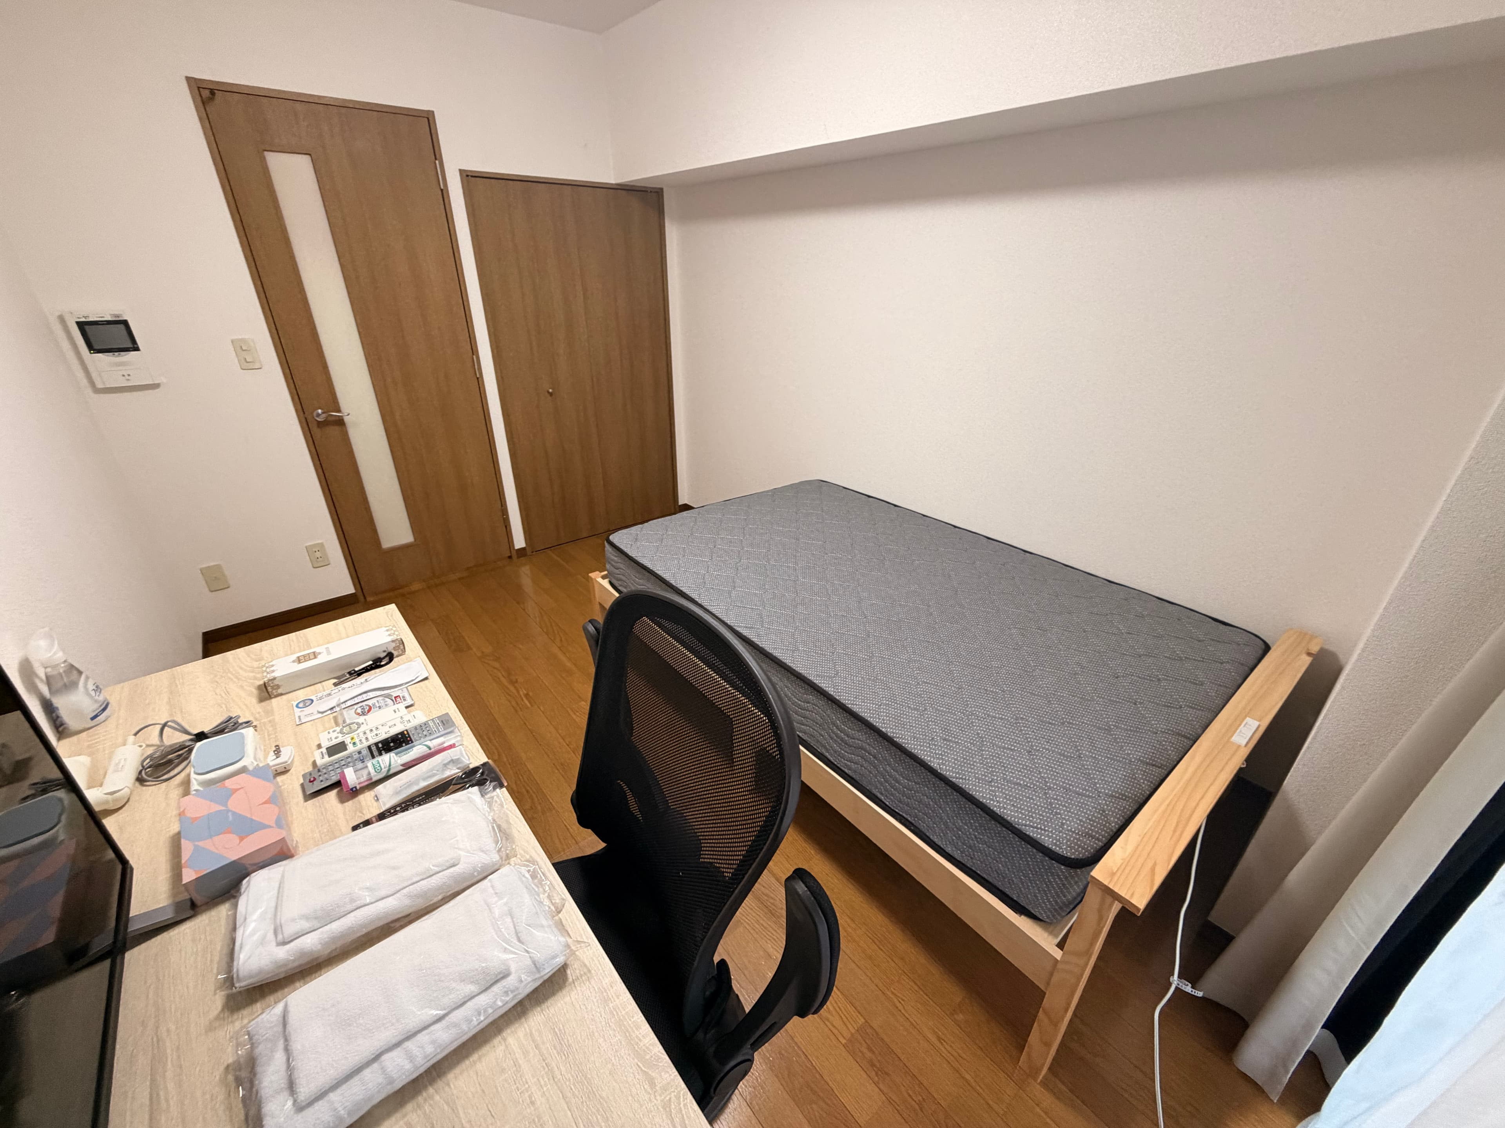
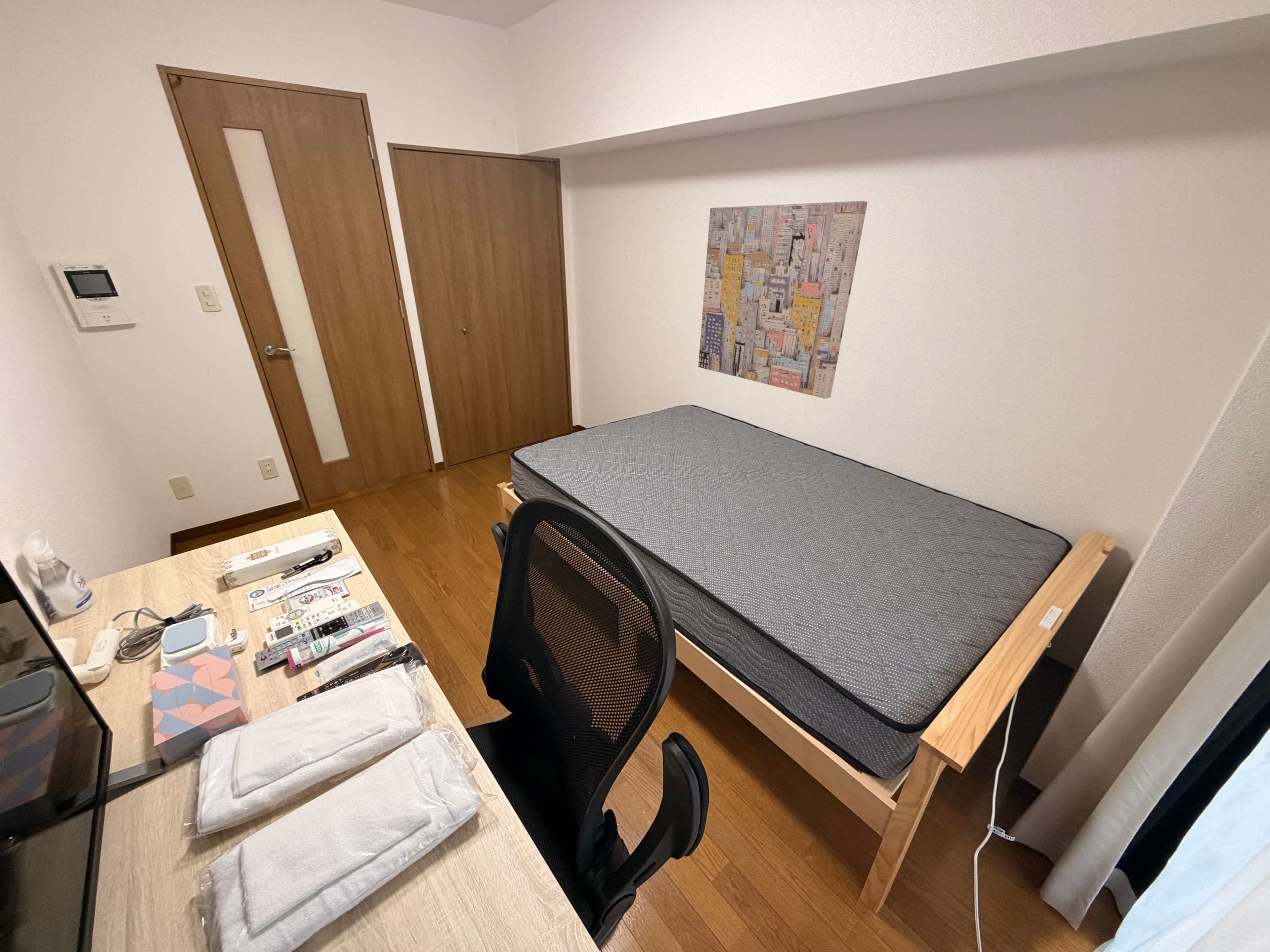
+ wall art (768, 299)
